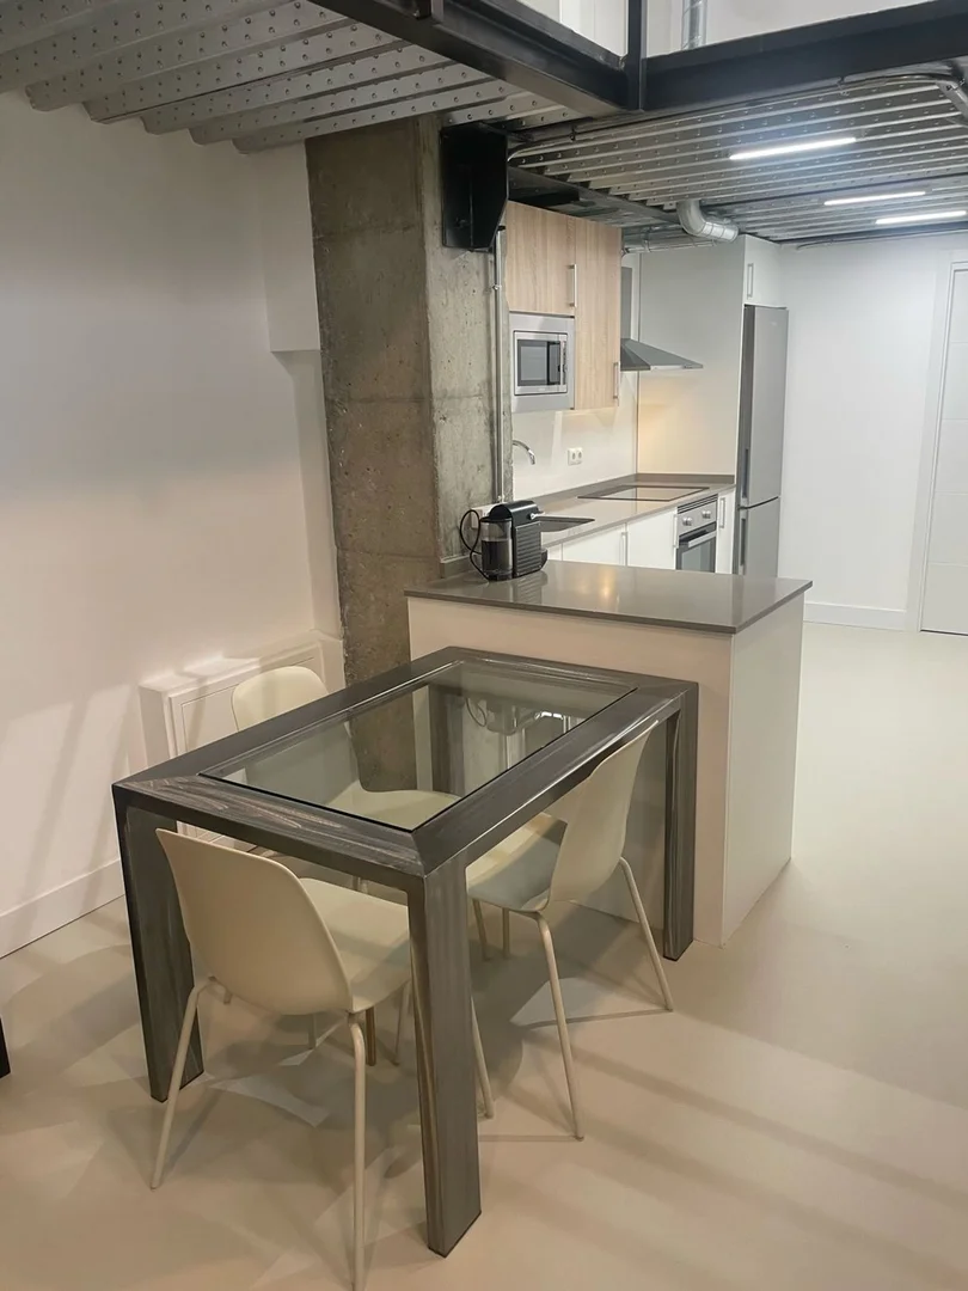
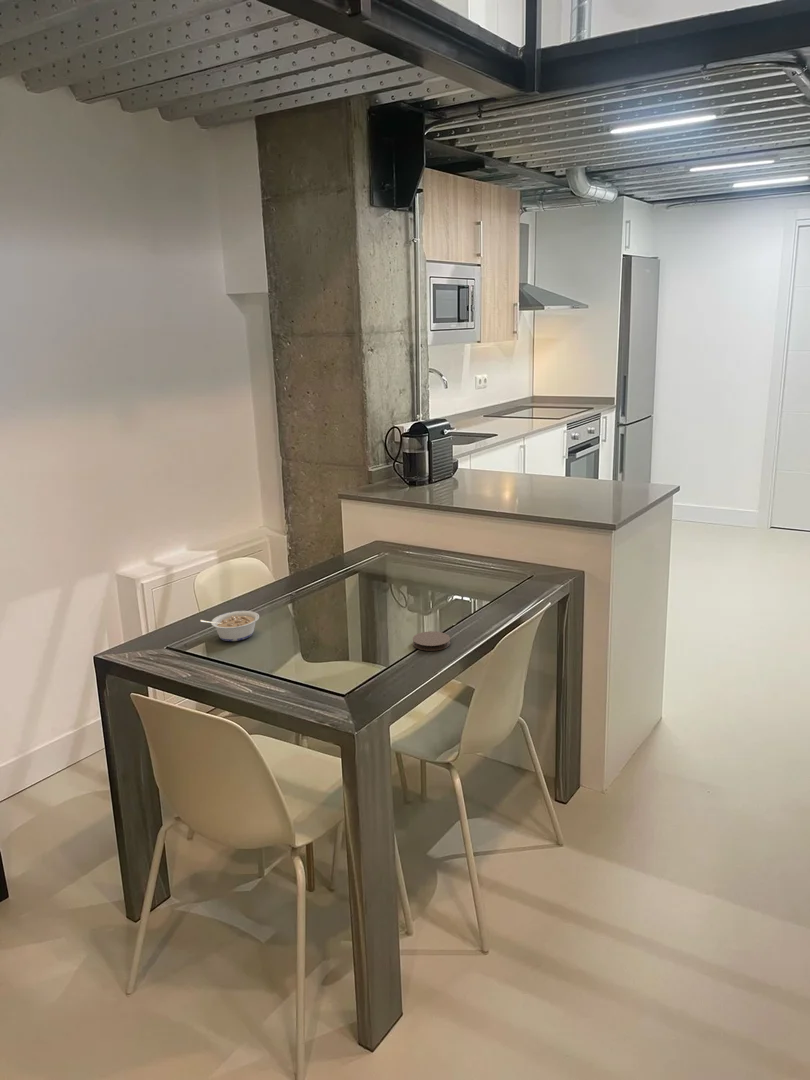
+ legume (234, 626)
+ coaster (431, 640)
